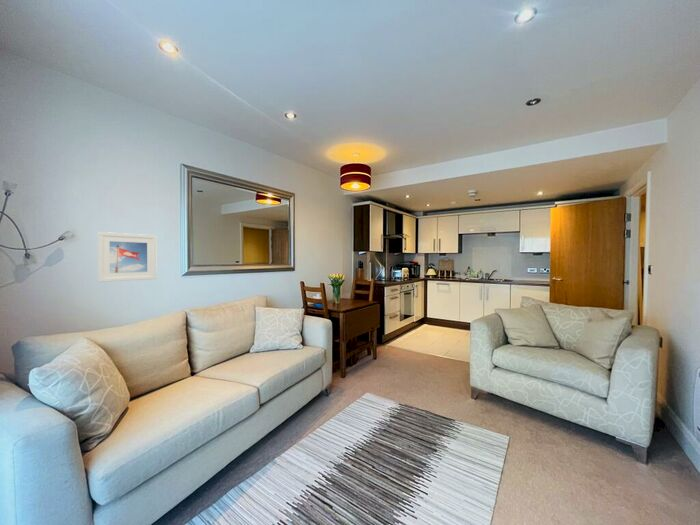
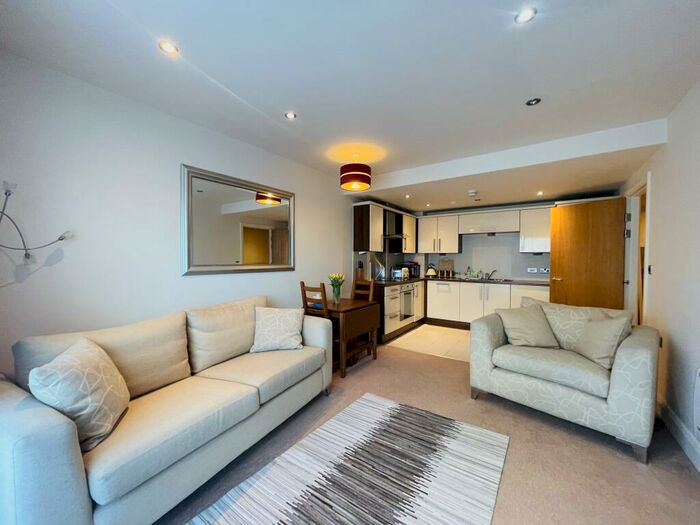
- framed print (129, 257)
